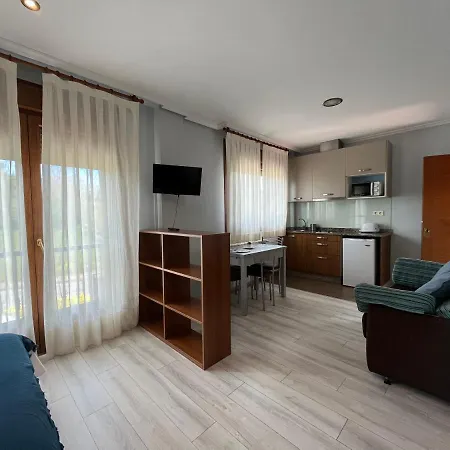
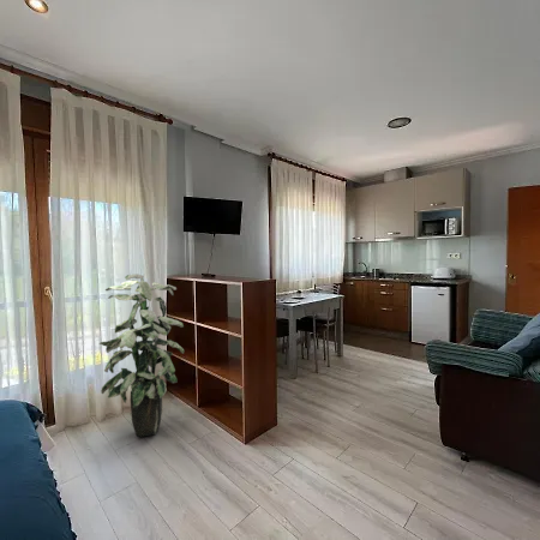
+ indoor plant (142, 352)
